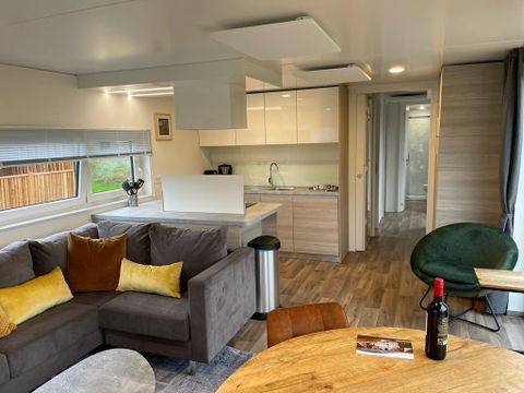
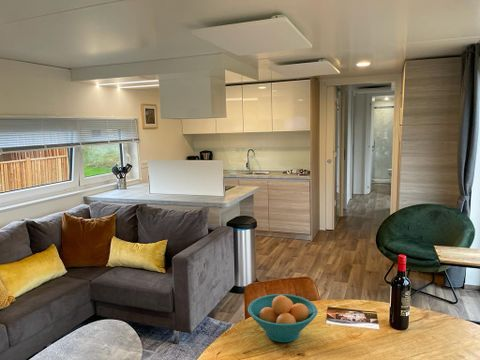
+ fruit bowl (282, 315)
